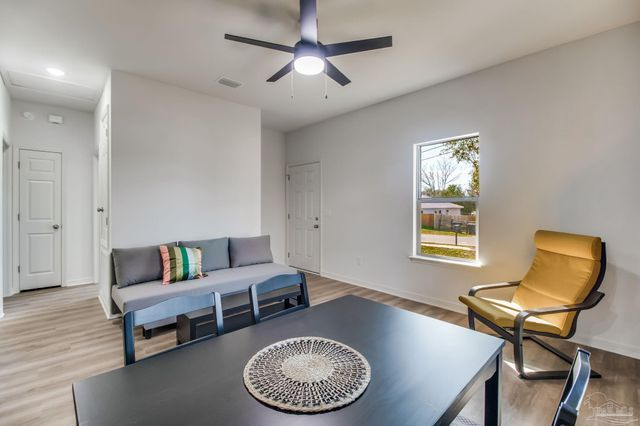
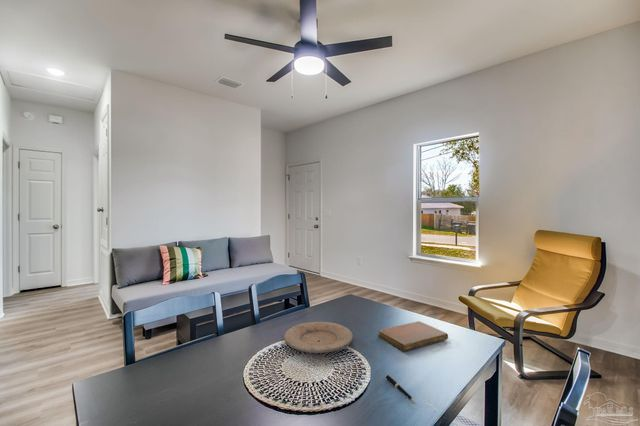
+ plate (318, 338)
+ pen (400, 388)
+ notebook (412, 334)
